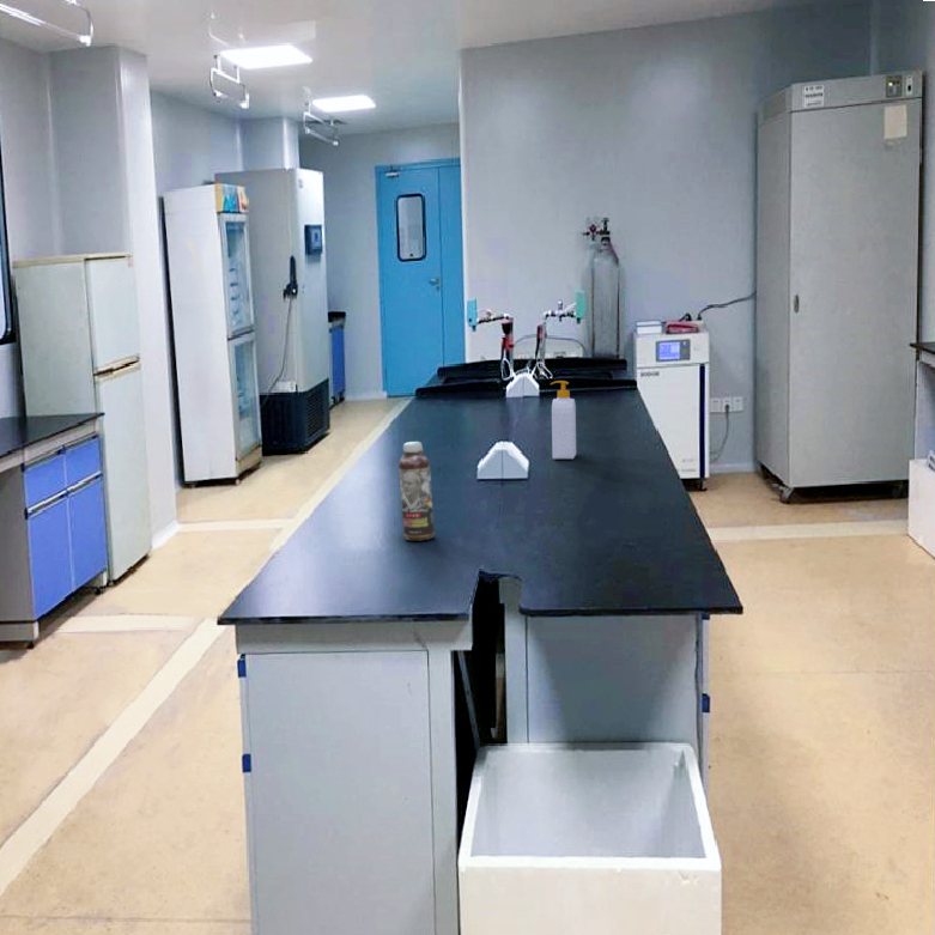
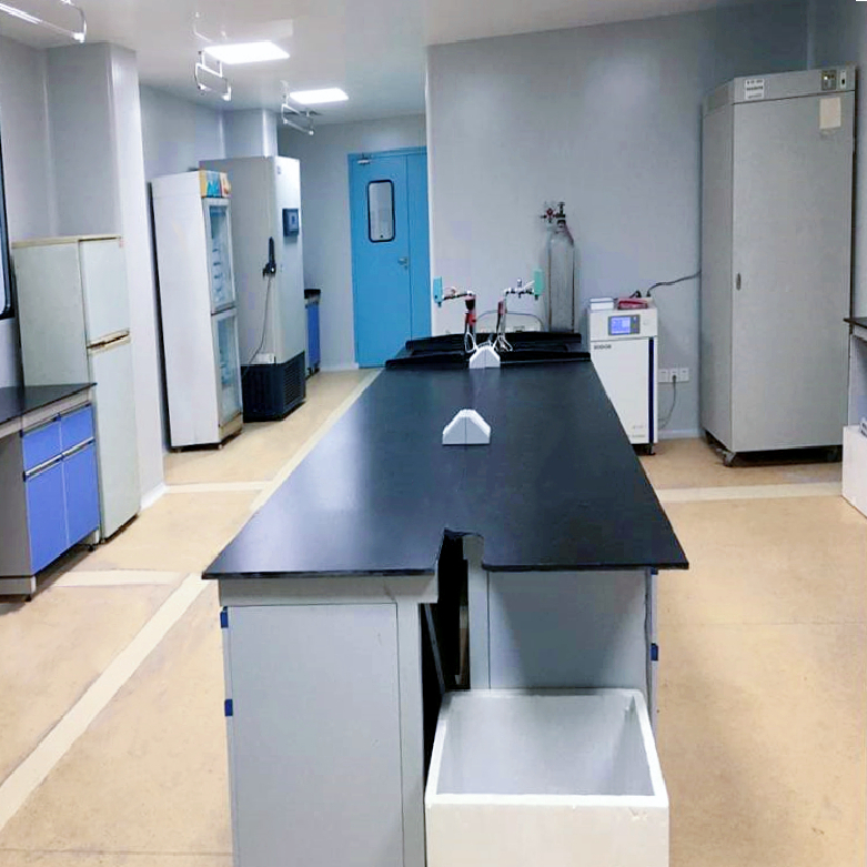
- beverage bottle (415, 490)
- soap bottle (561, 419)
